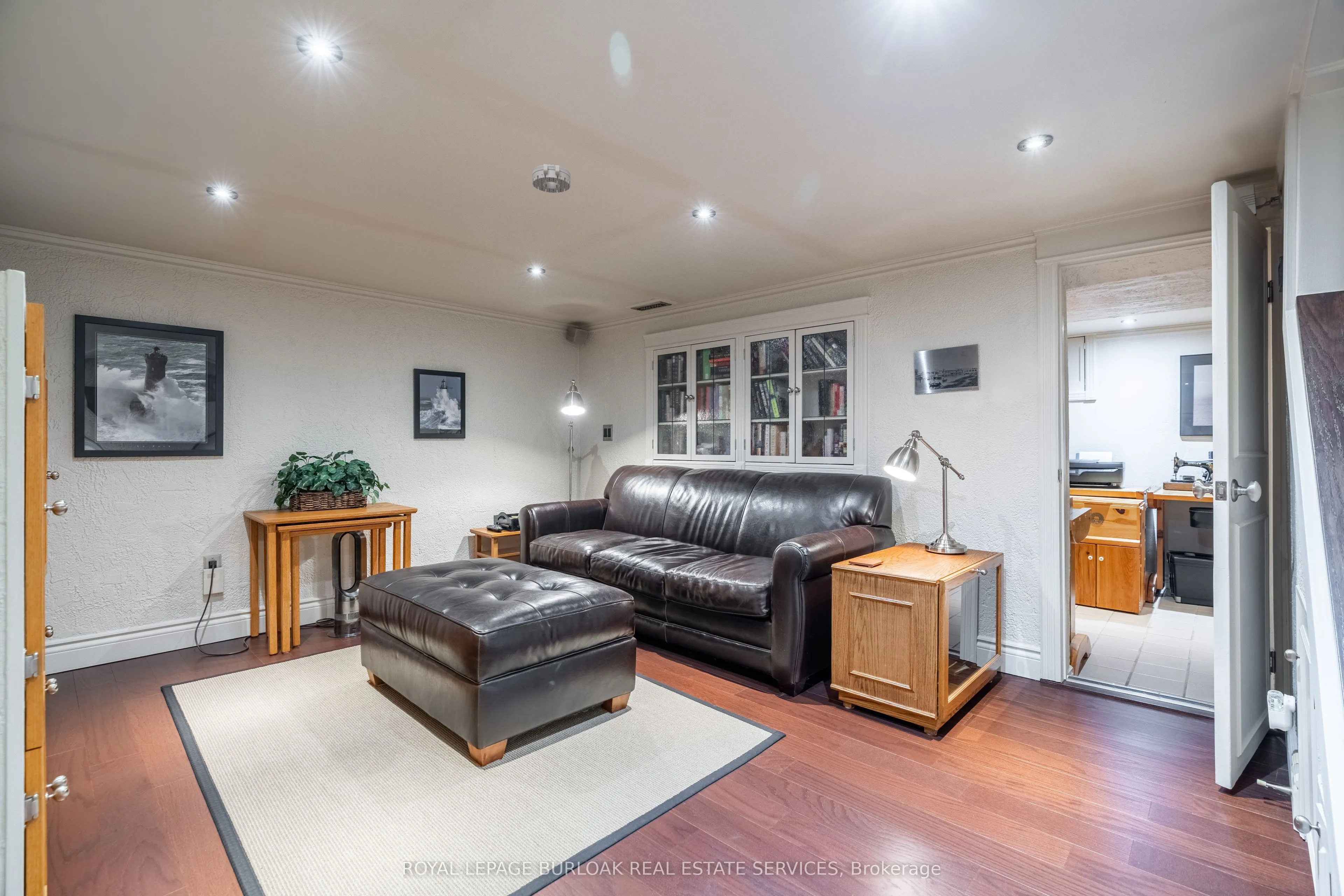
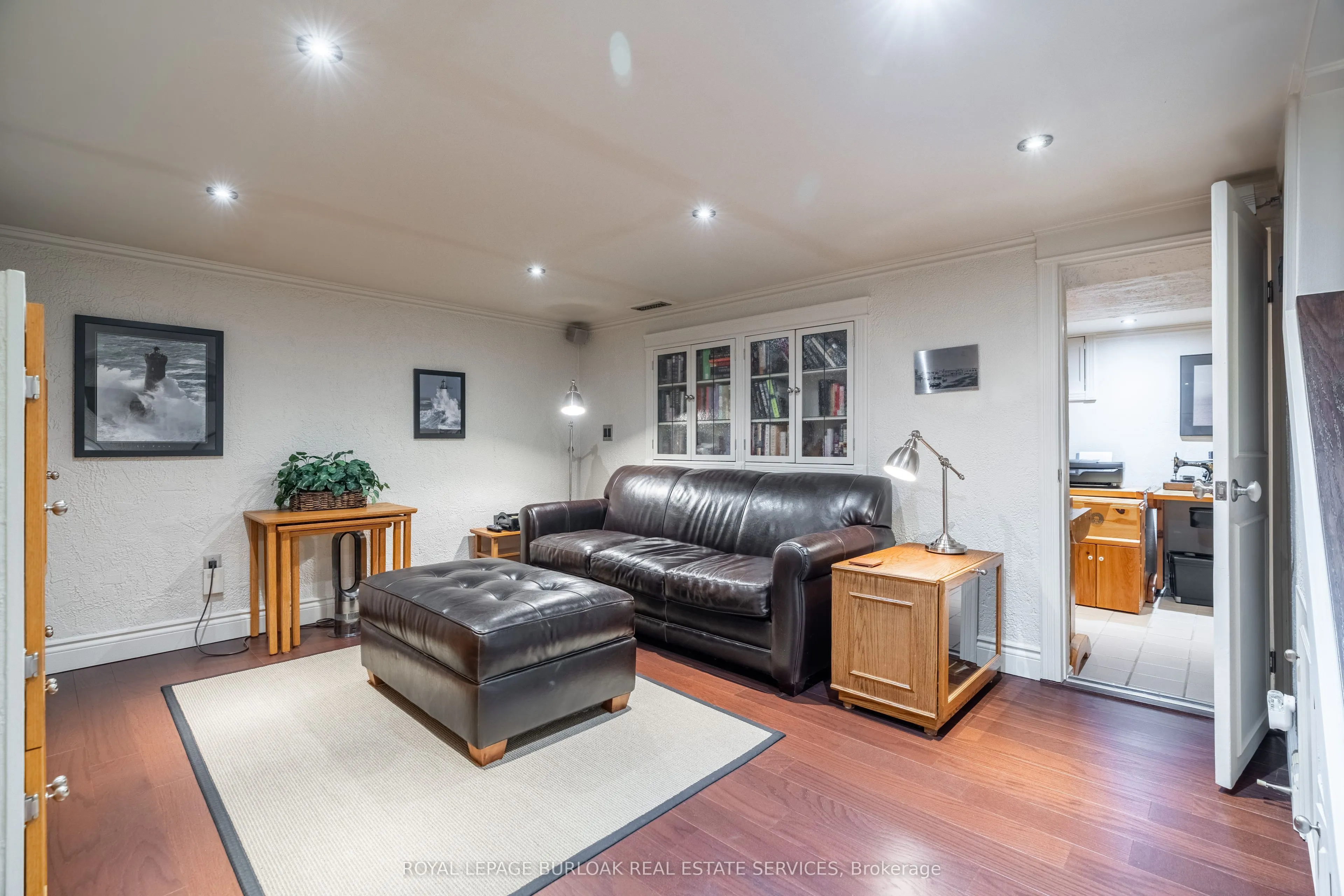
- smoke detector (551, 178)
